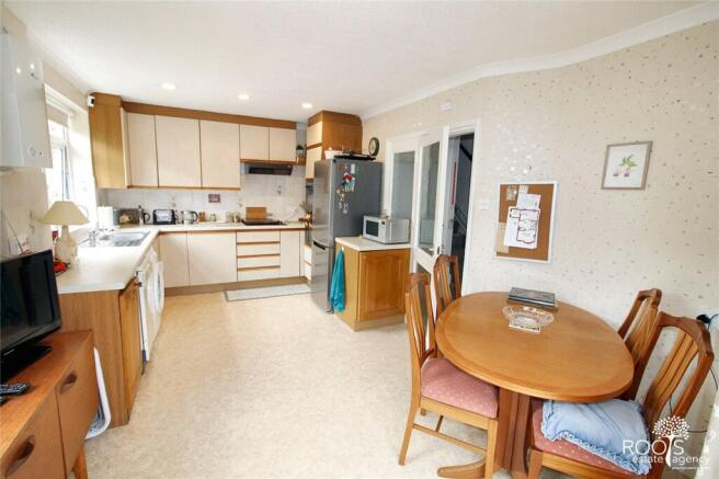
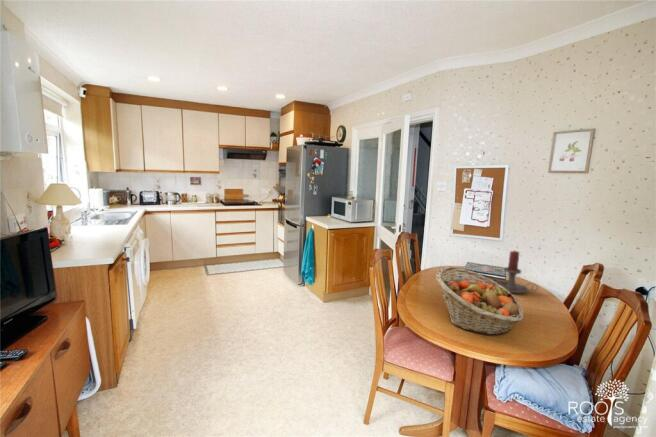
+ candle holder (517, 270)
+ fruit basket (477, 297)
